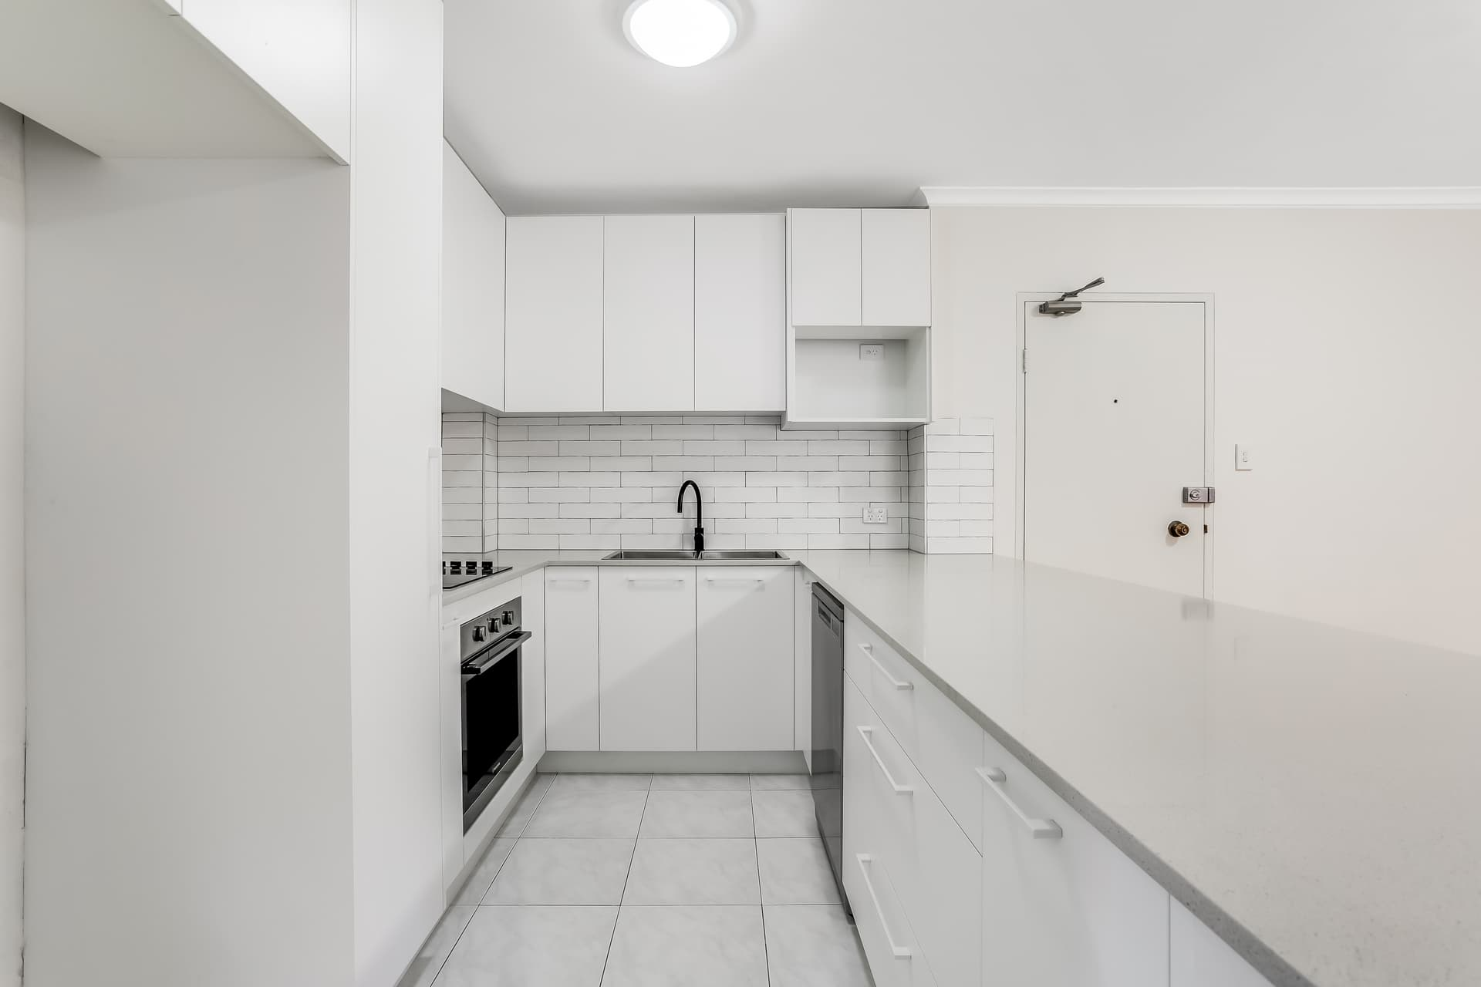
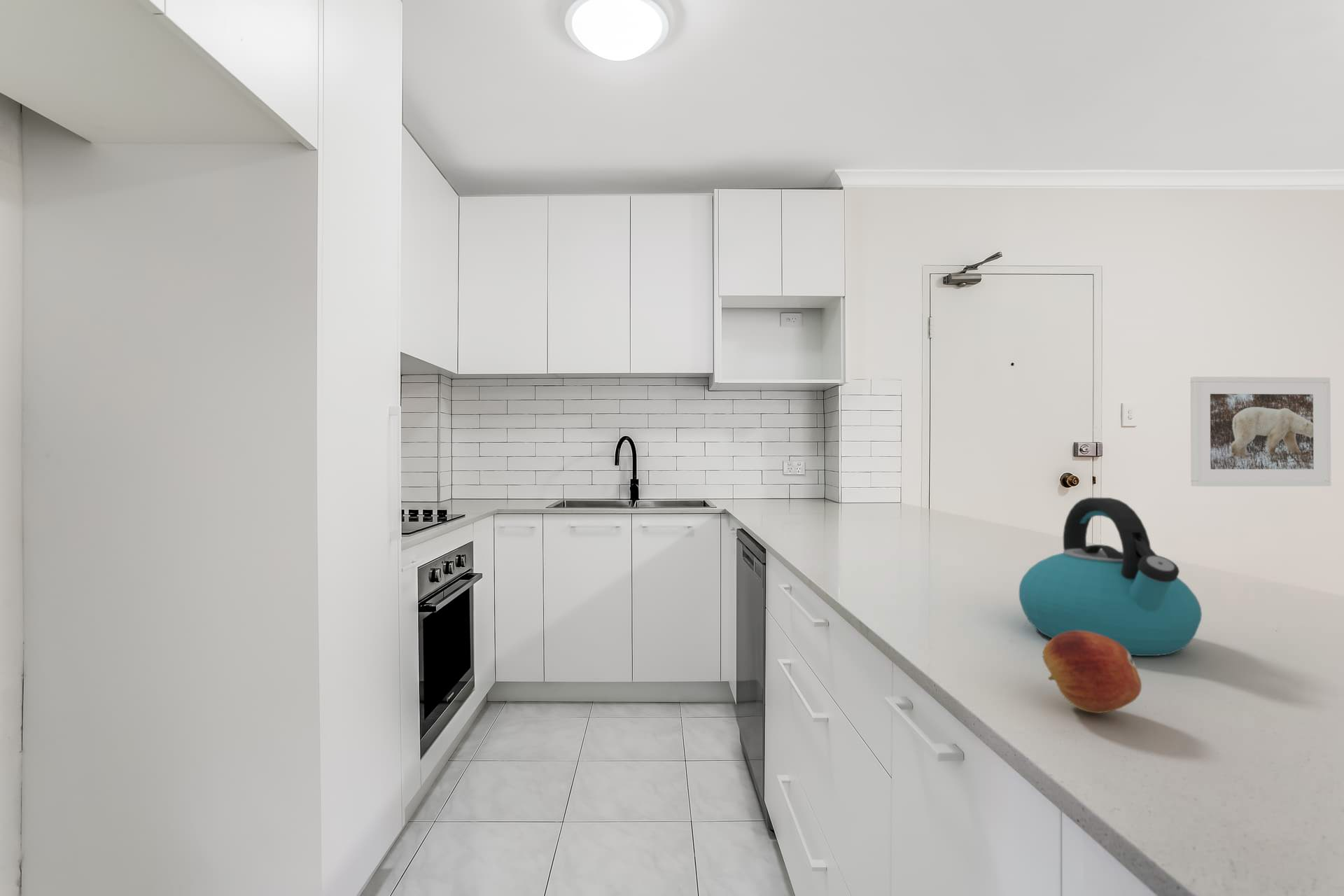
+ fruit (1090, 672)
+ kettle (1110, 569)
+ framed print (1261, 431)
